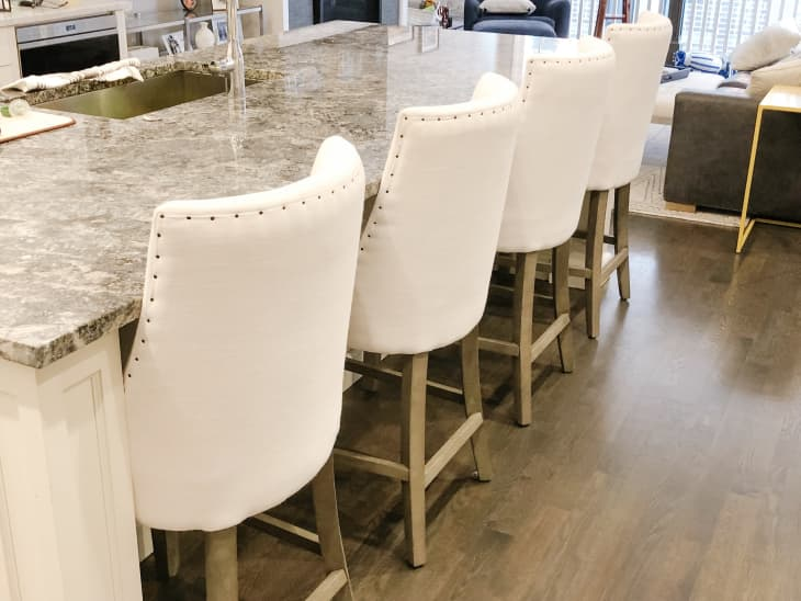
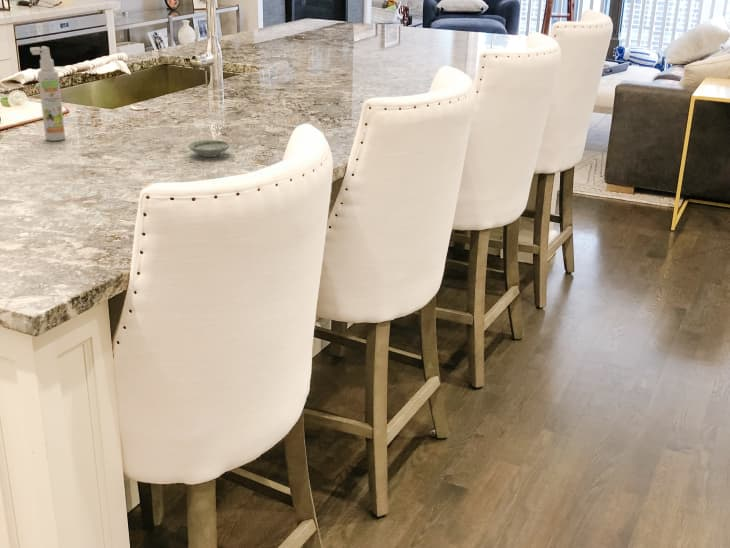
+ saucer (209, 149)
+ spray bottle (48, 93)
